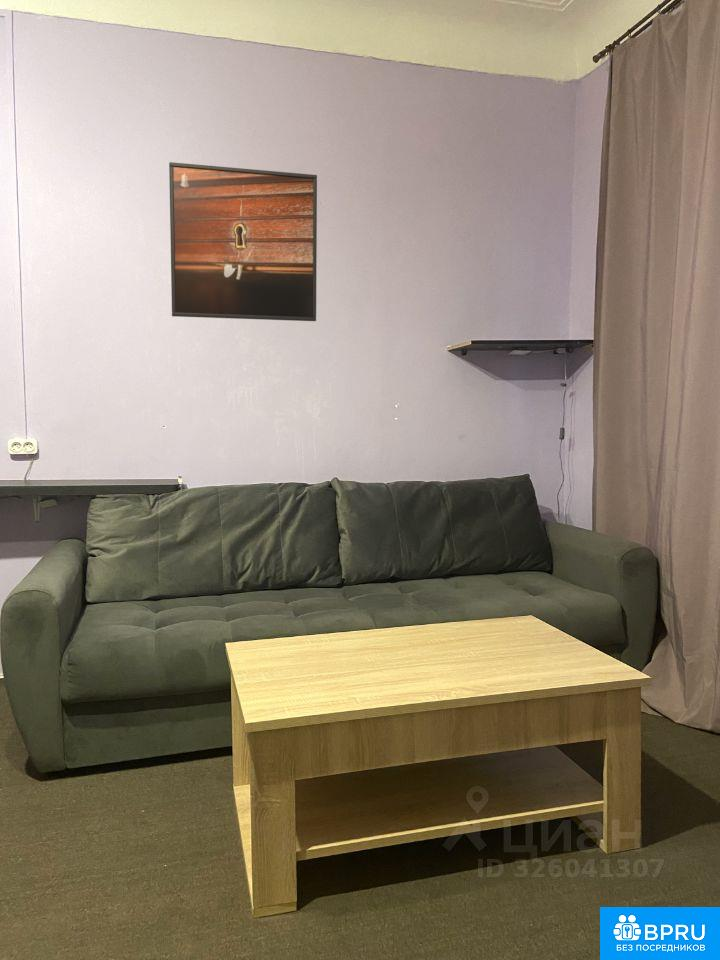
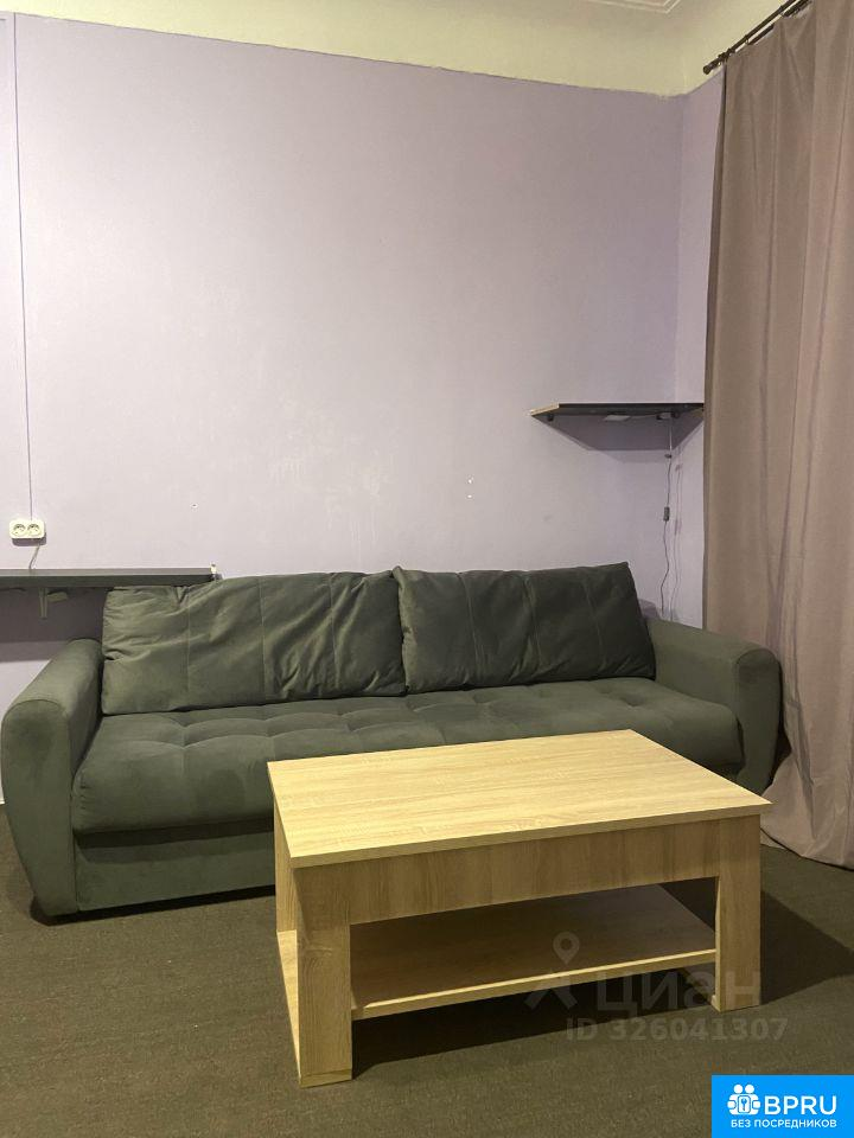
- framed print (245, 244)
